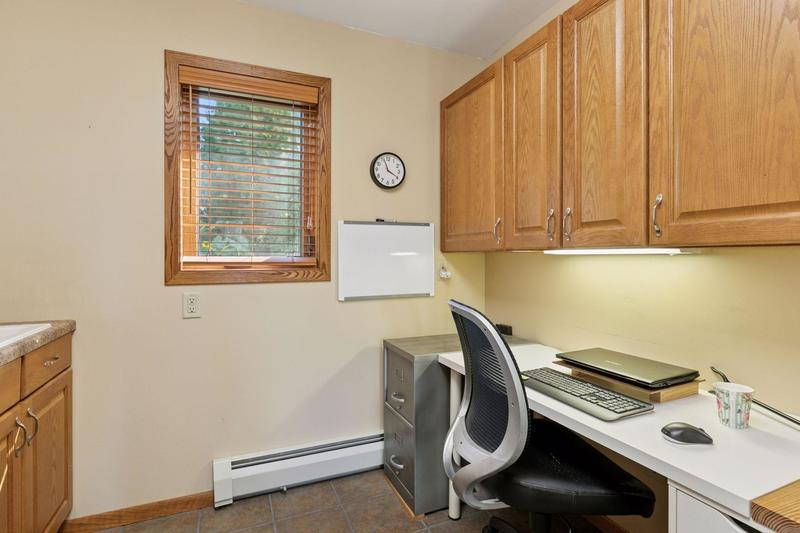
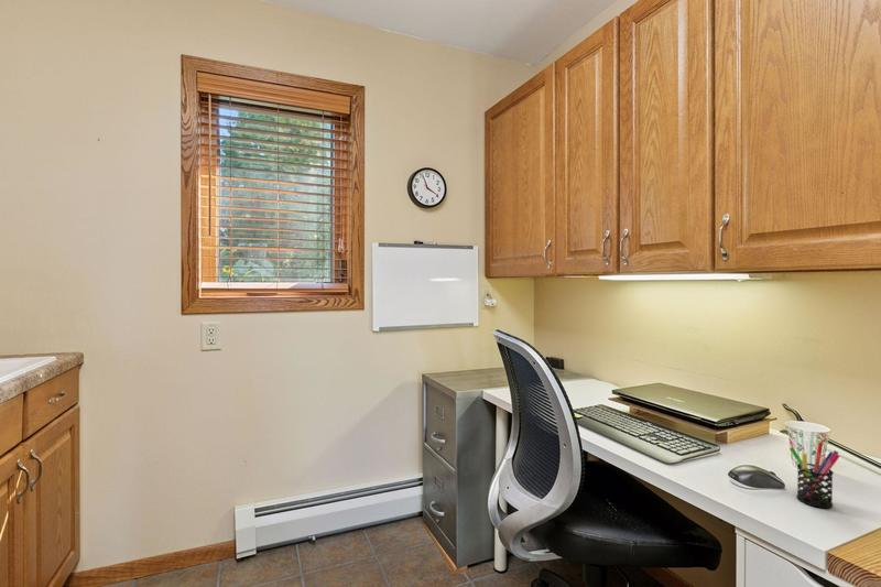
+ pen holder (811, 471)
